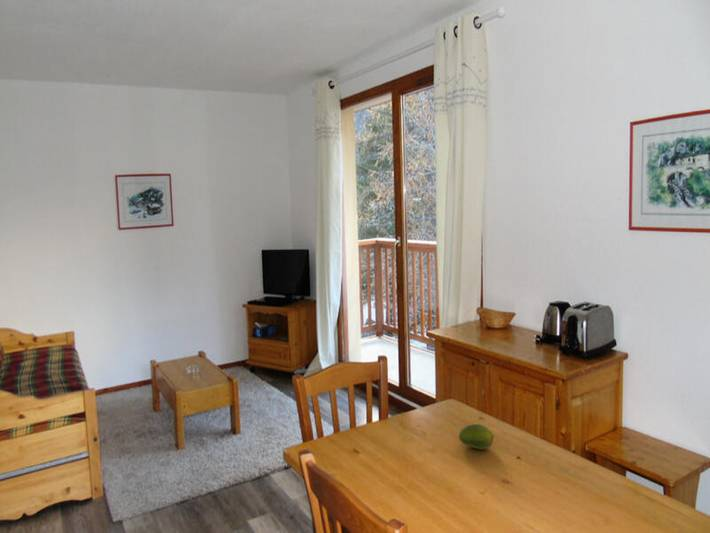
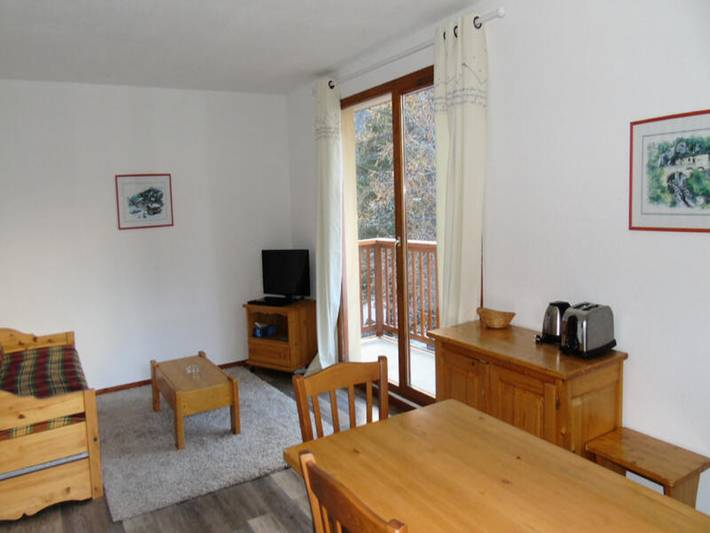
- fruit (476, 436)
